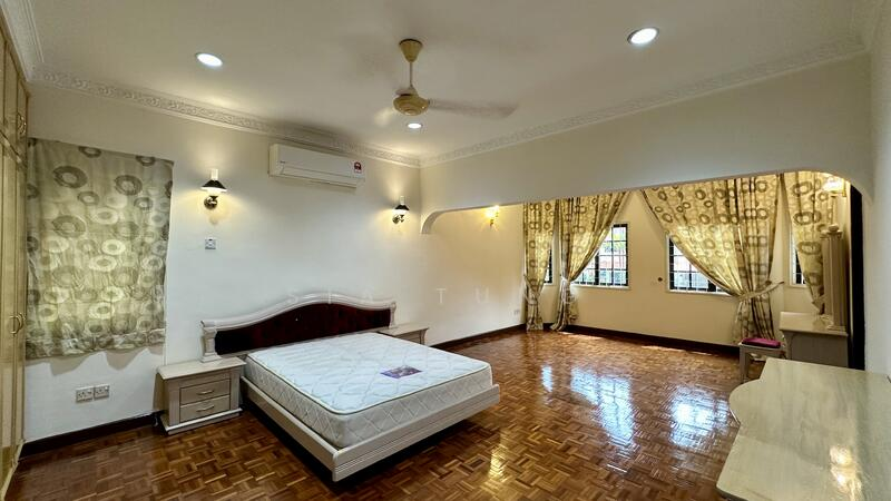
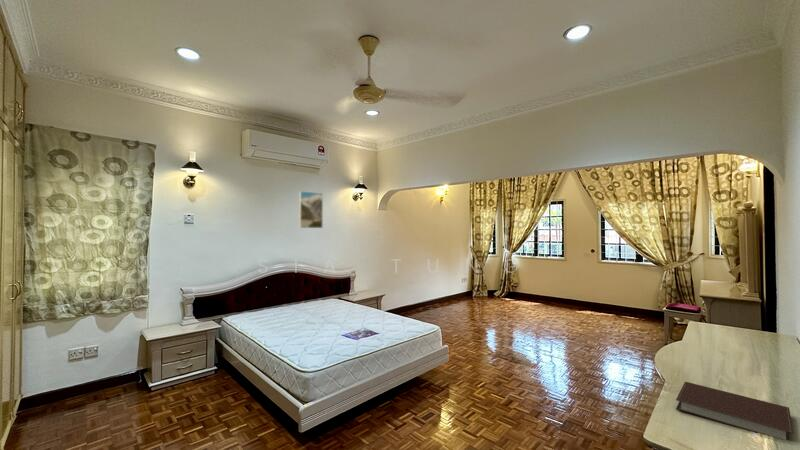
+ notebook (731, 407)
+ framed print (311, 210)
